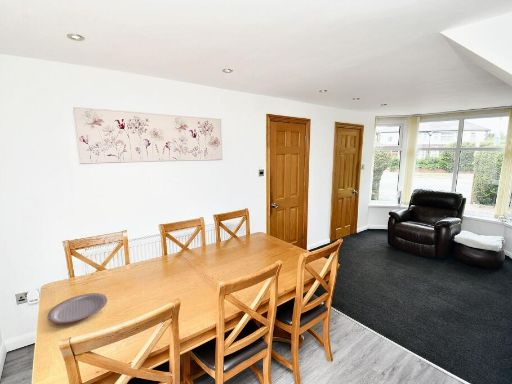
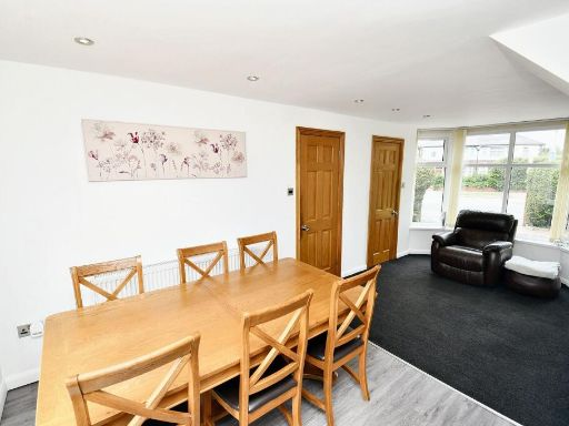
- plate (79, 308)
